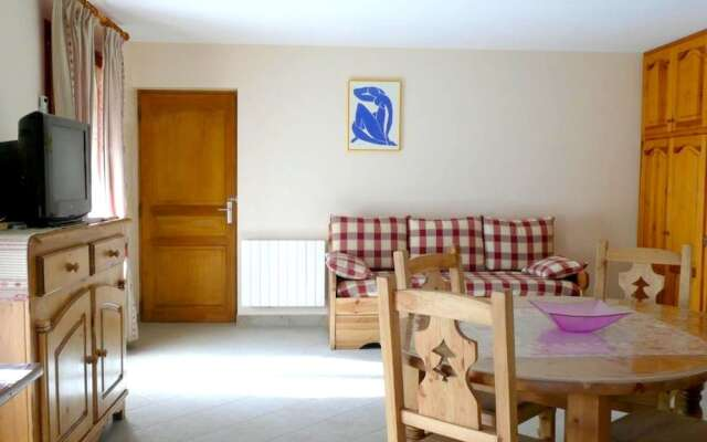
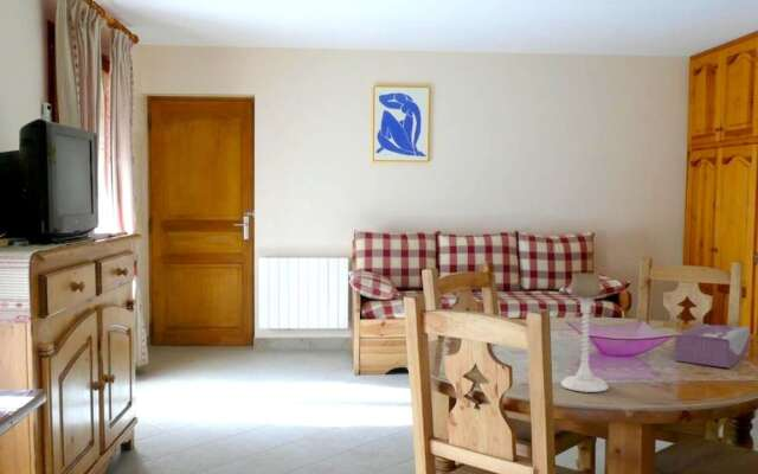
+ tissue box (712, 342)
+ candle holder (585, 329)
